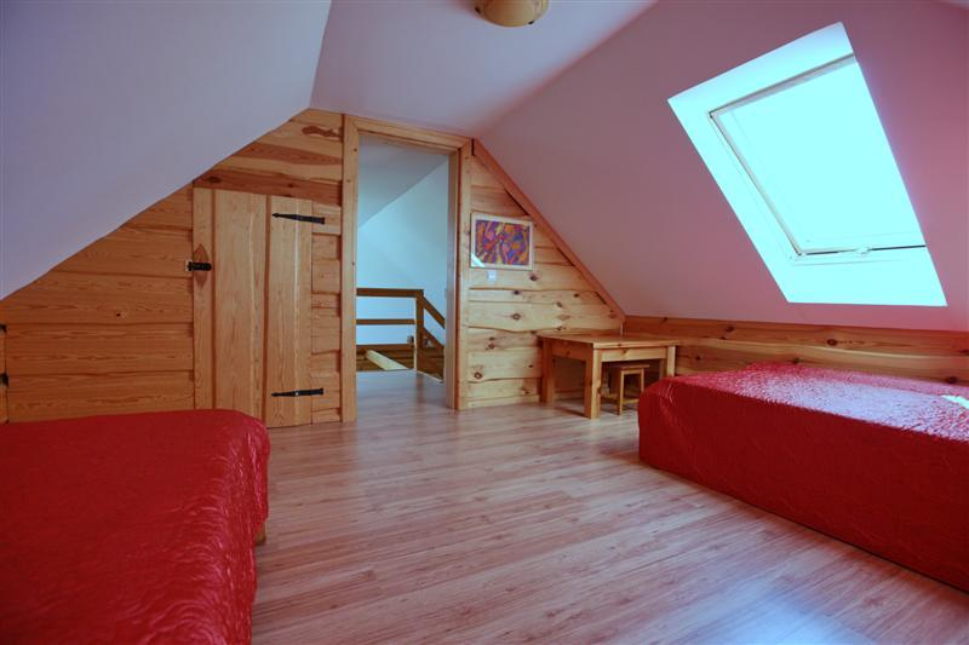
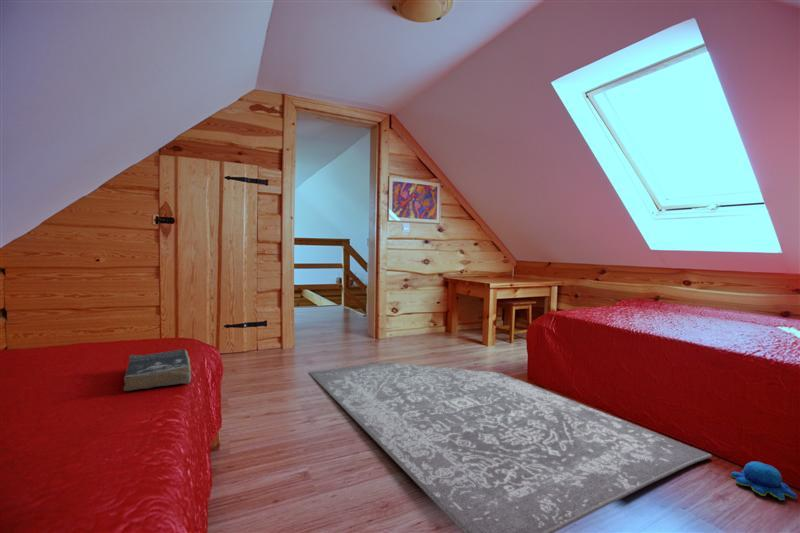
+ book (159, 367)
+ plush toy (762, 475)
+ rug (461, 403)
